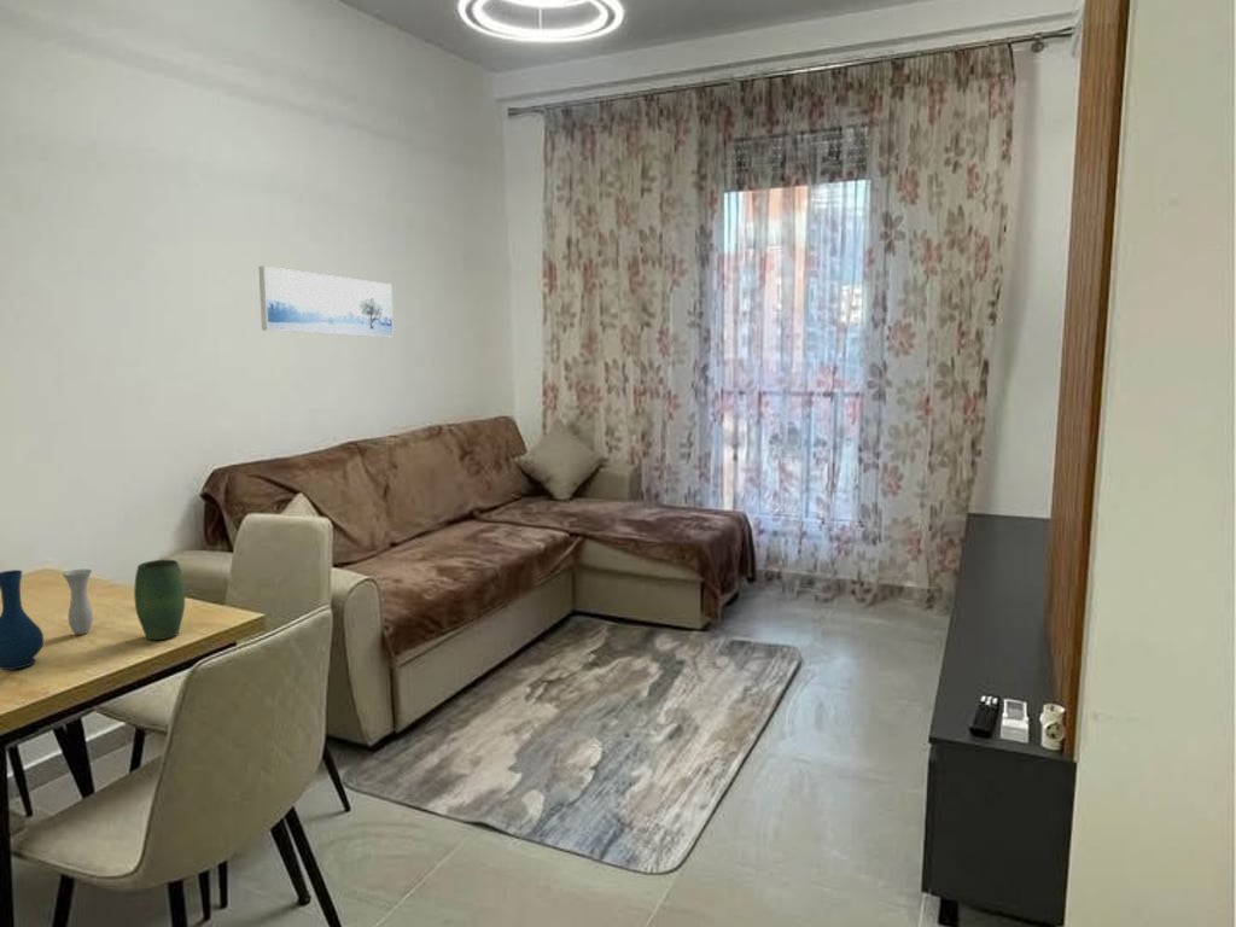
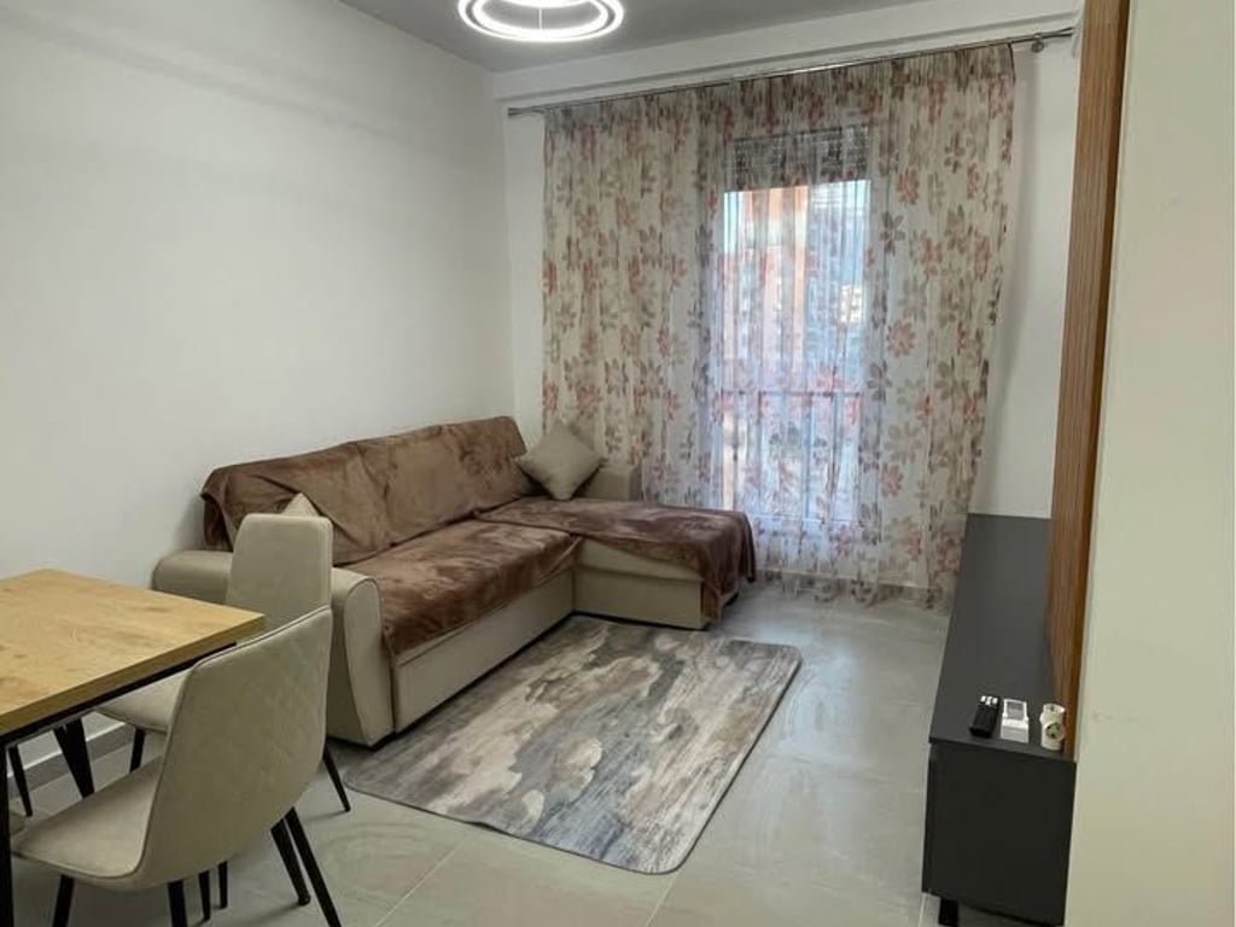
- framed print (332, 304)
- vase (87, 600)
